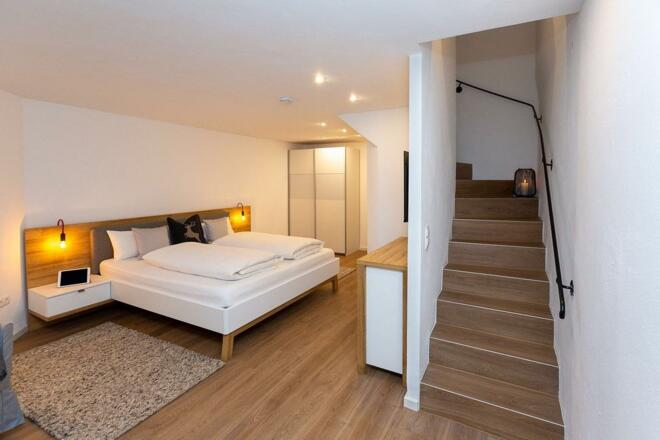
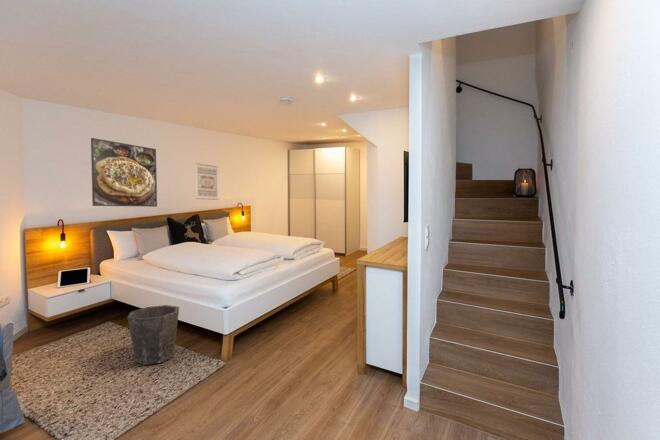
+ wall art (207, 182)
+ waste bin (155, 334)
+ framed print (126, 175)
